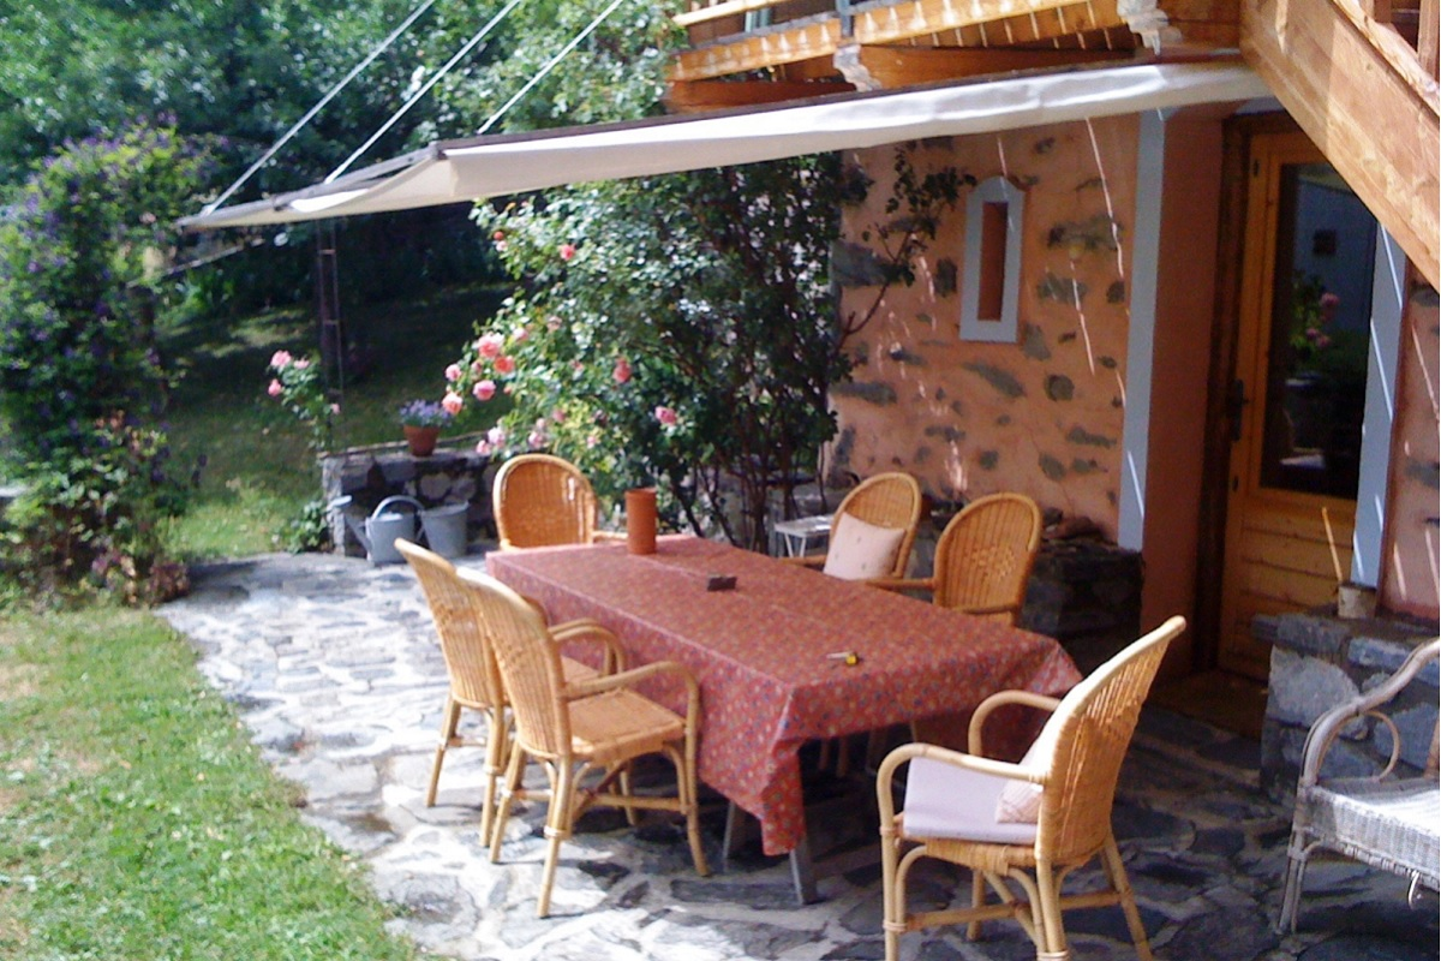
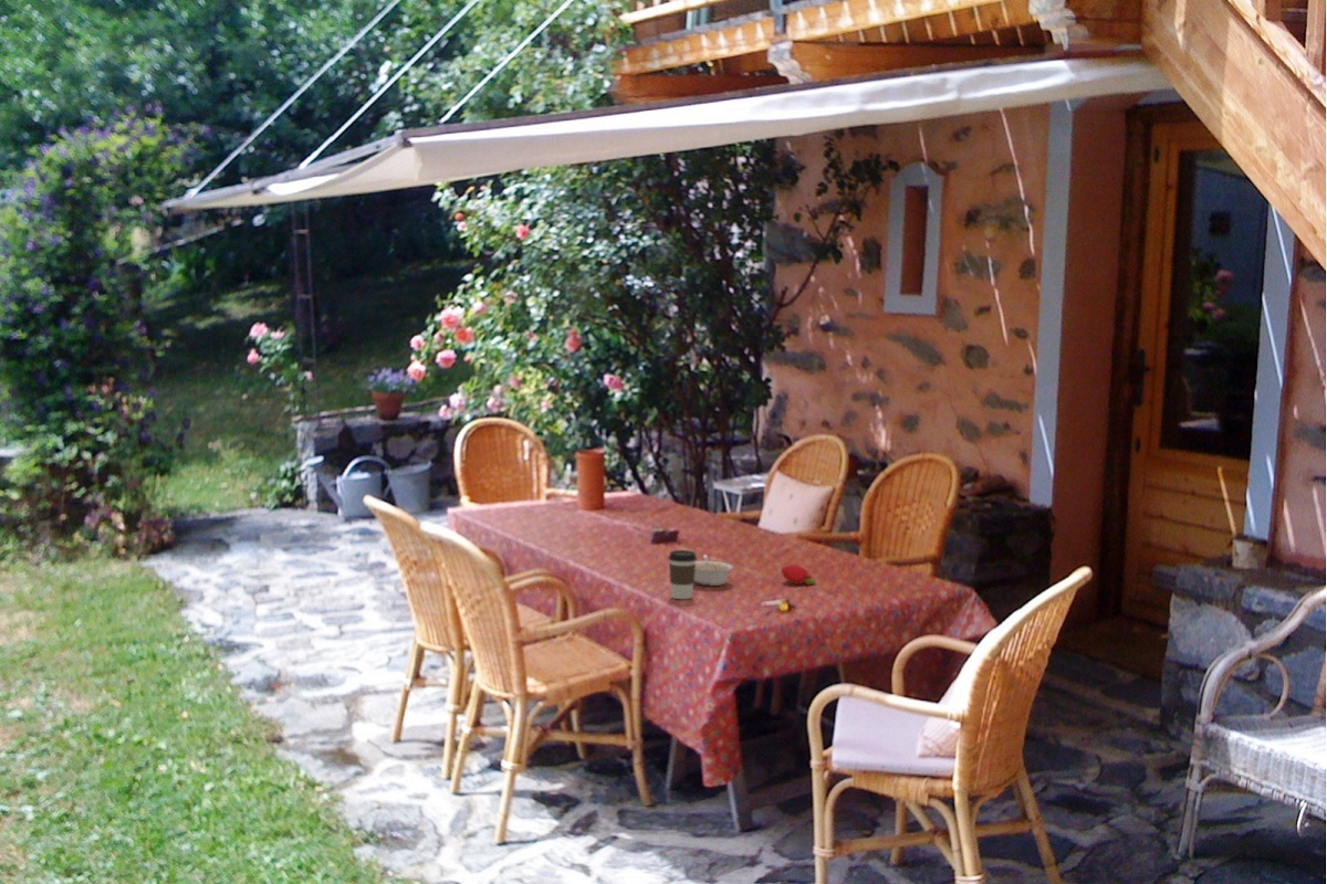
+ coffee cup (681, 575)
+ fruit (797, 575)
+ legume (708, 571)
